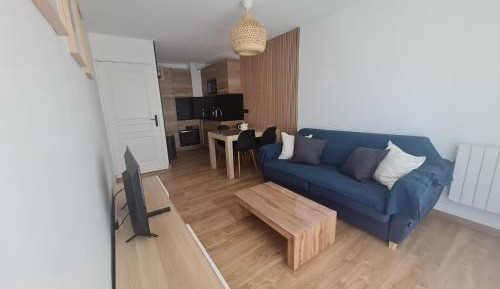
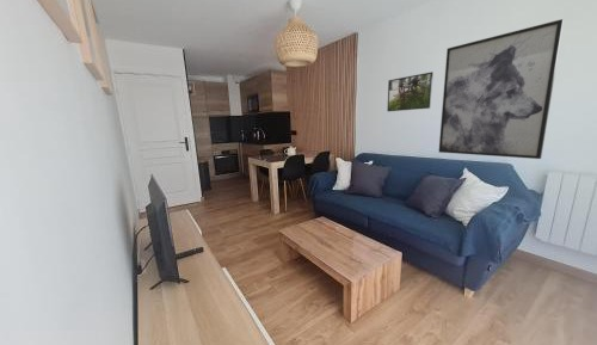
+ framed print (407, 93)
+ wall art (490, 98)
